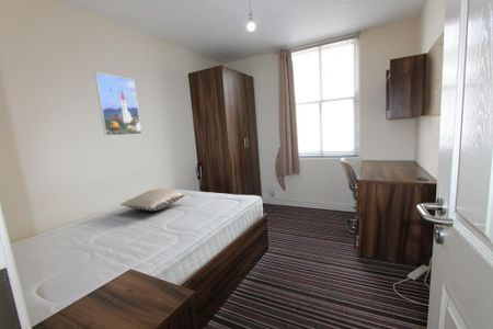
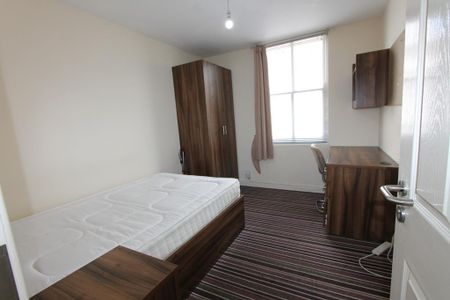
- pillow (153, 200)
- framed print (119, 105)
